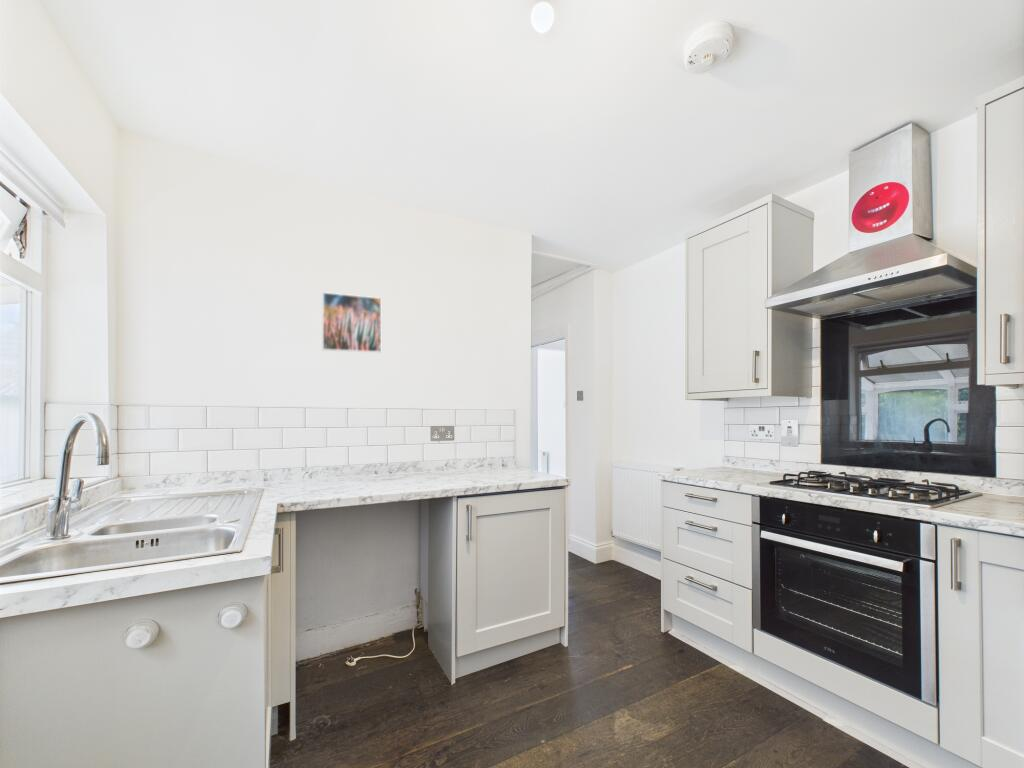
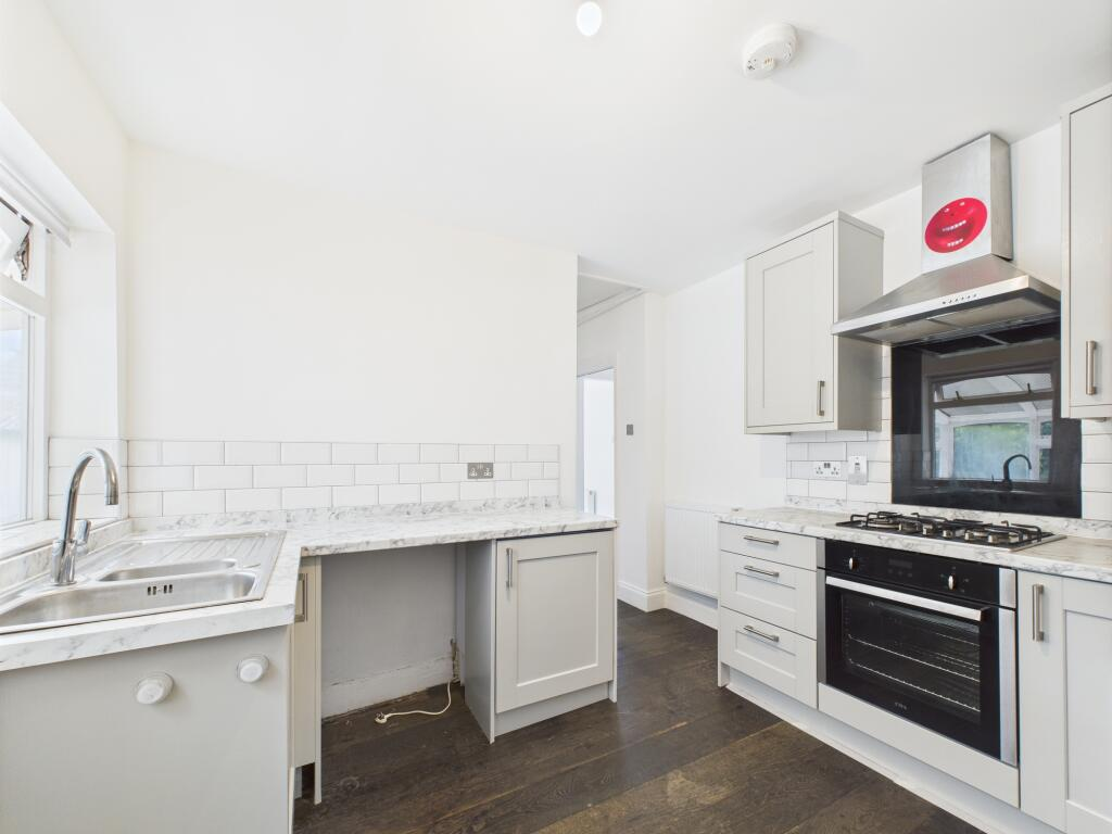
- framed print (352, 323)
